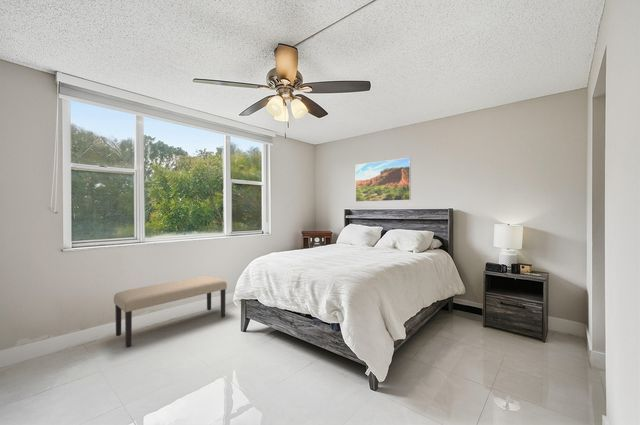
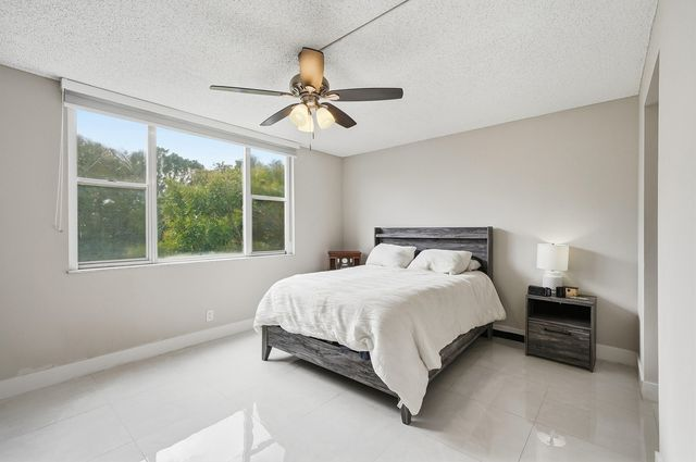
- bench (175, 300)
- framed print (381, 181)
